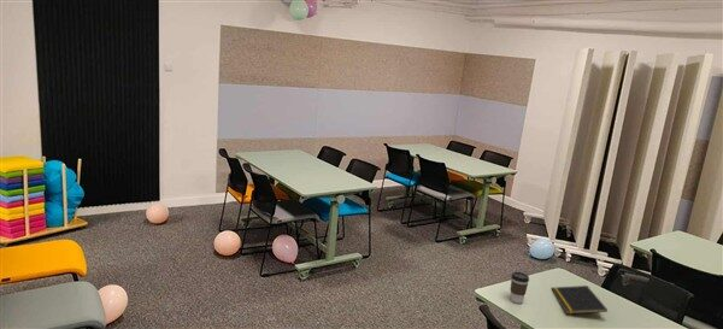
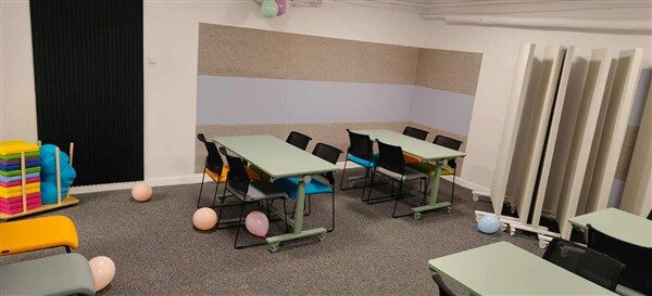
- notepad (577, 299)
- coffee cup (518, 287)
